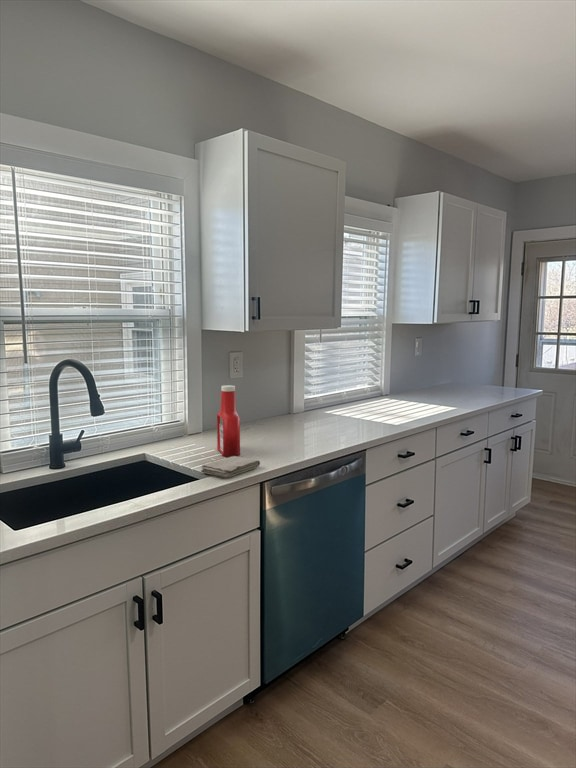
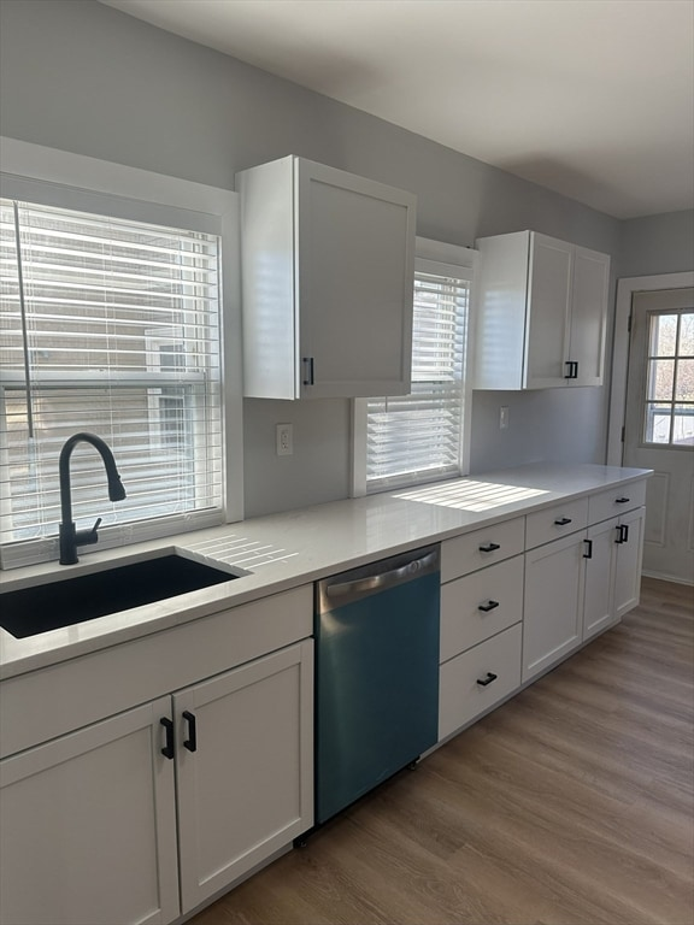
- soap bottle (228, 419)
- washcloth (230, 465)
